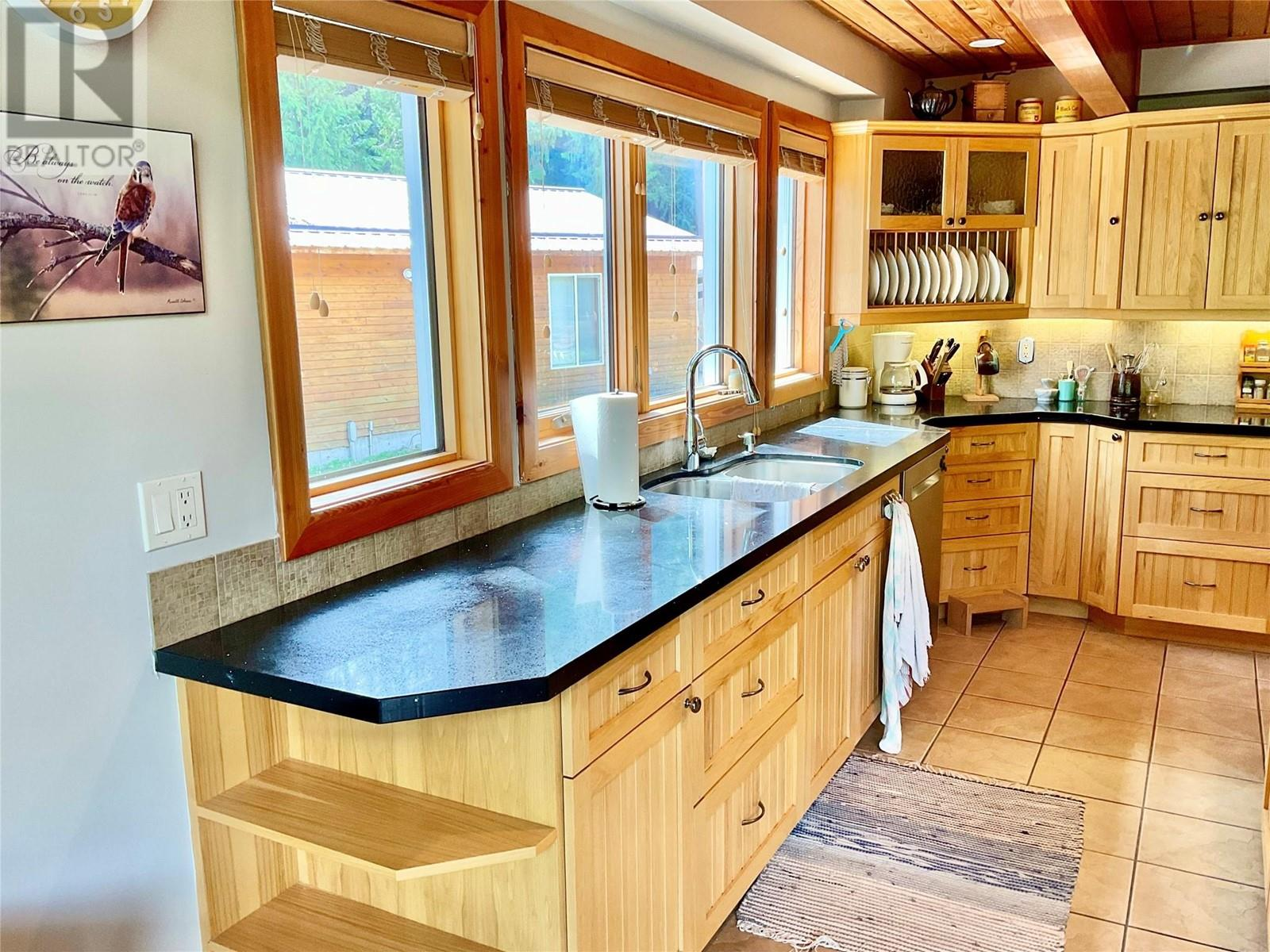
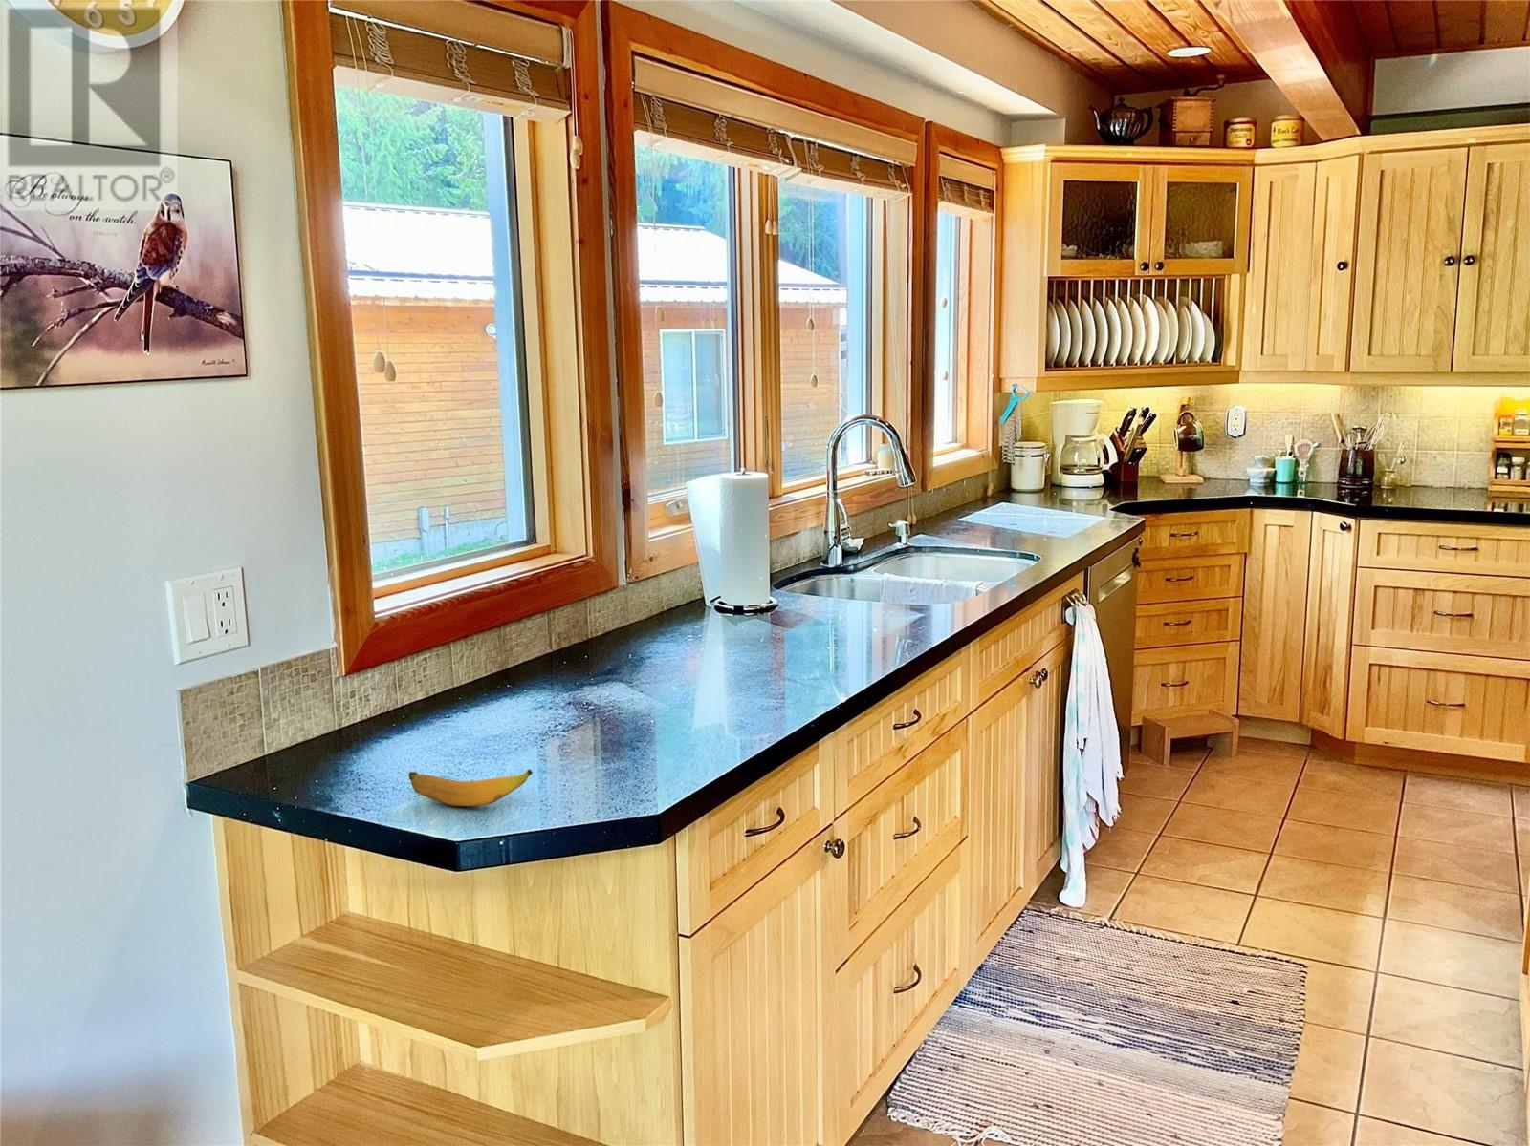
+ banana (470, 784)
